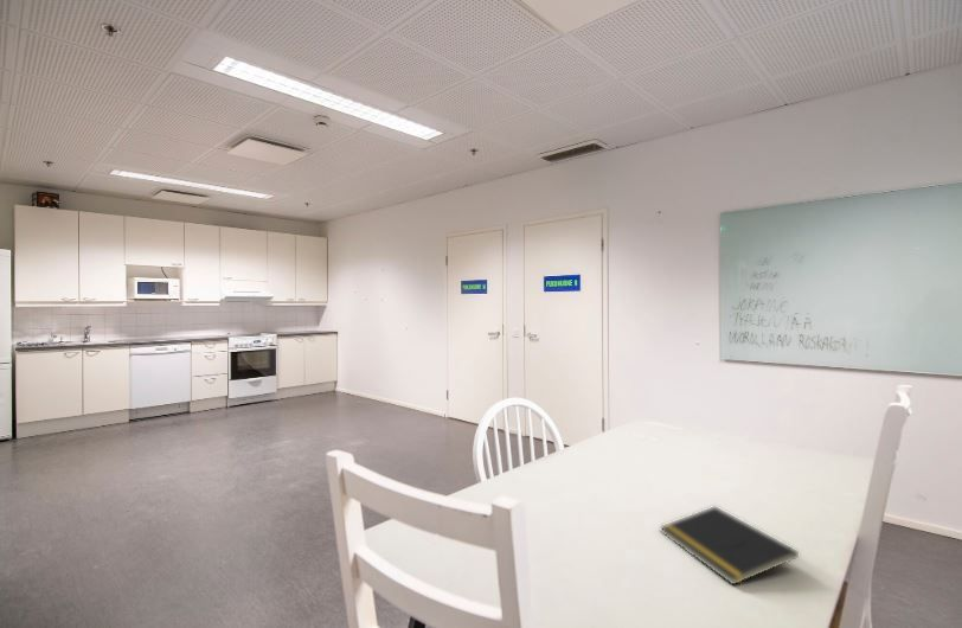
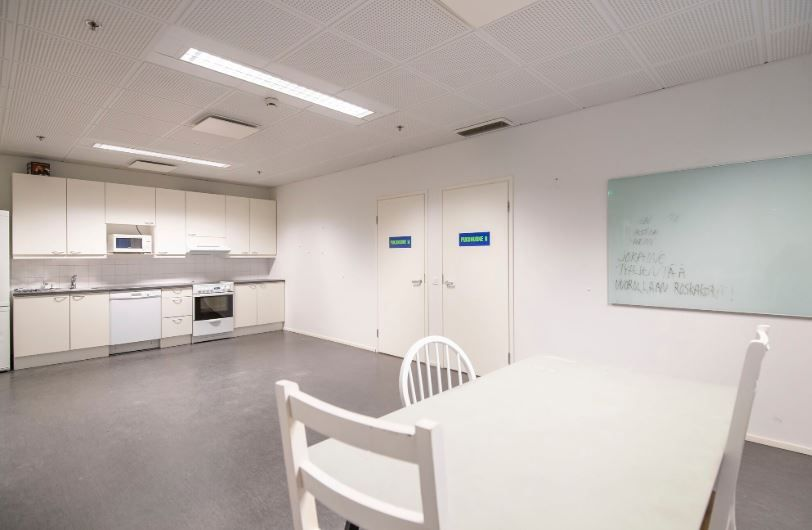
- notepad (723, 540)
